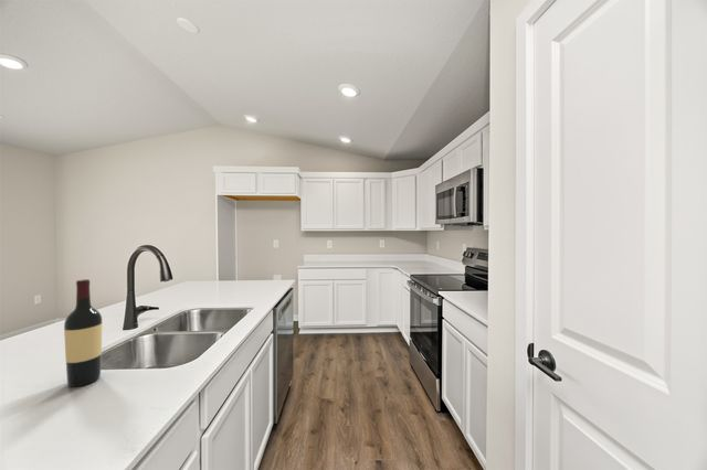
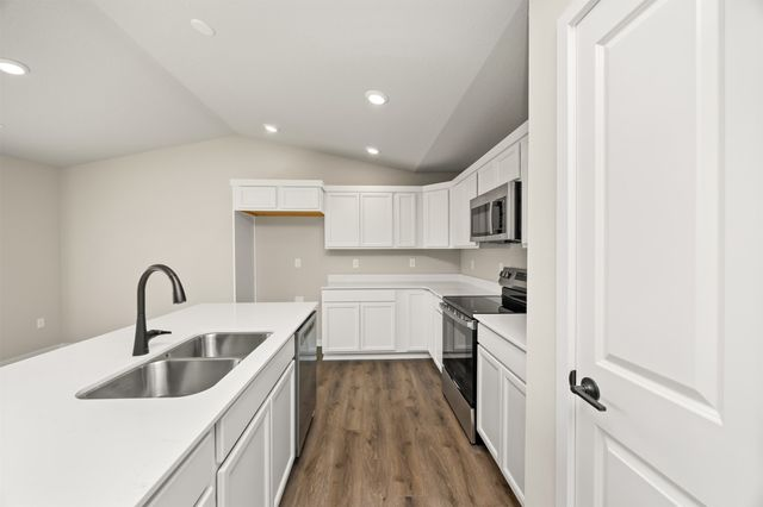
- wine bottle (83, 330)
